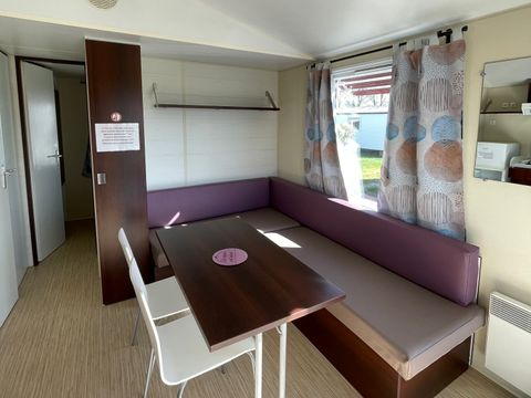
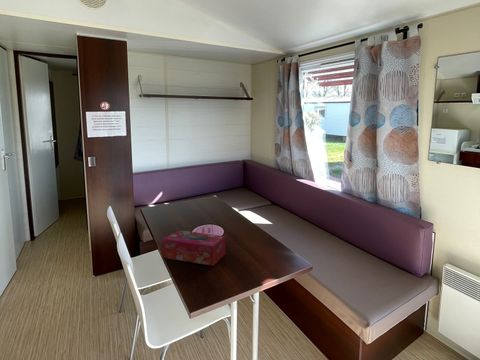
+ tissue box (194, 246)
